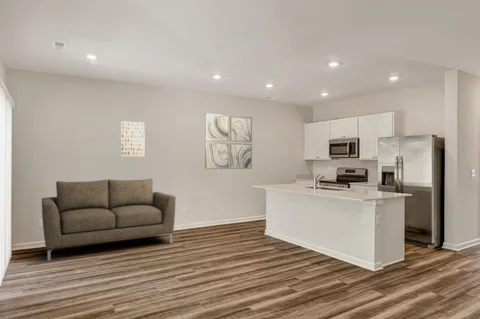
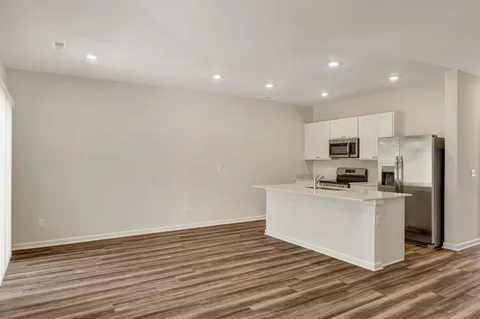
- sofa (110, 212)
- wall art (132, 139)
- wall art (230, 141)
